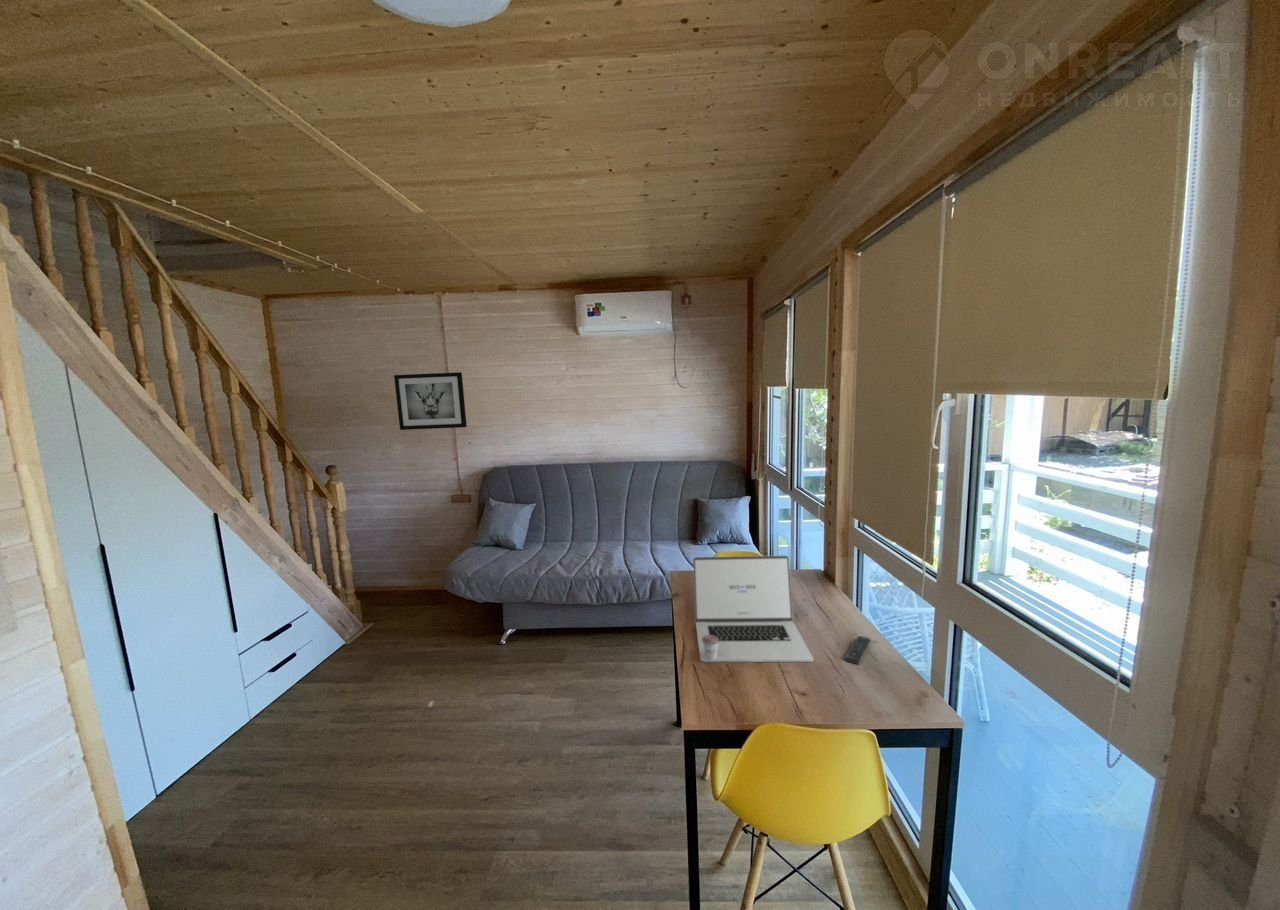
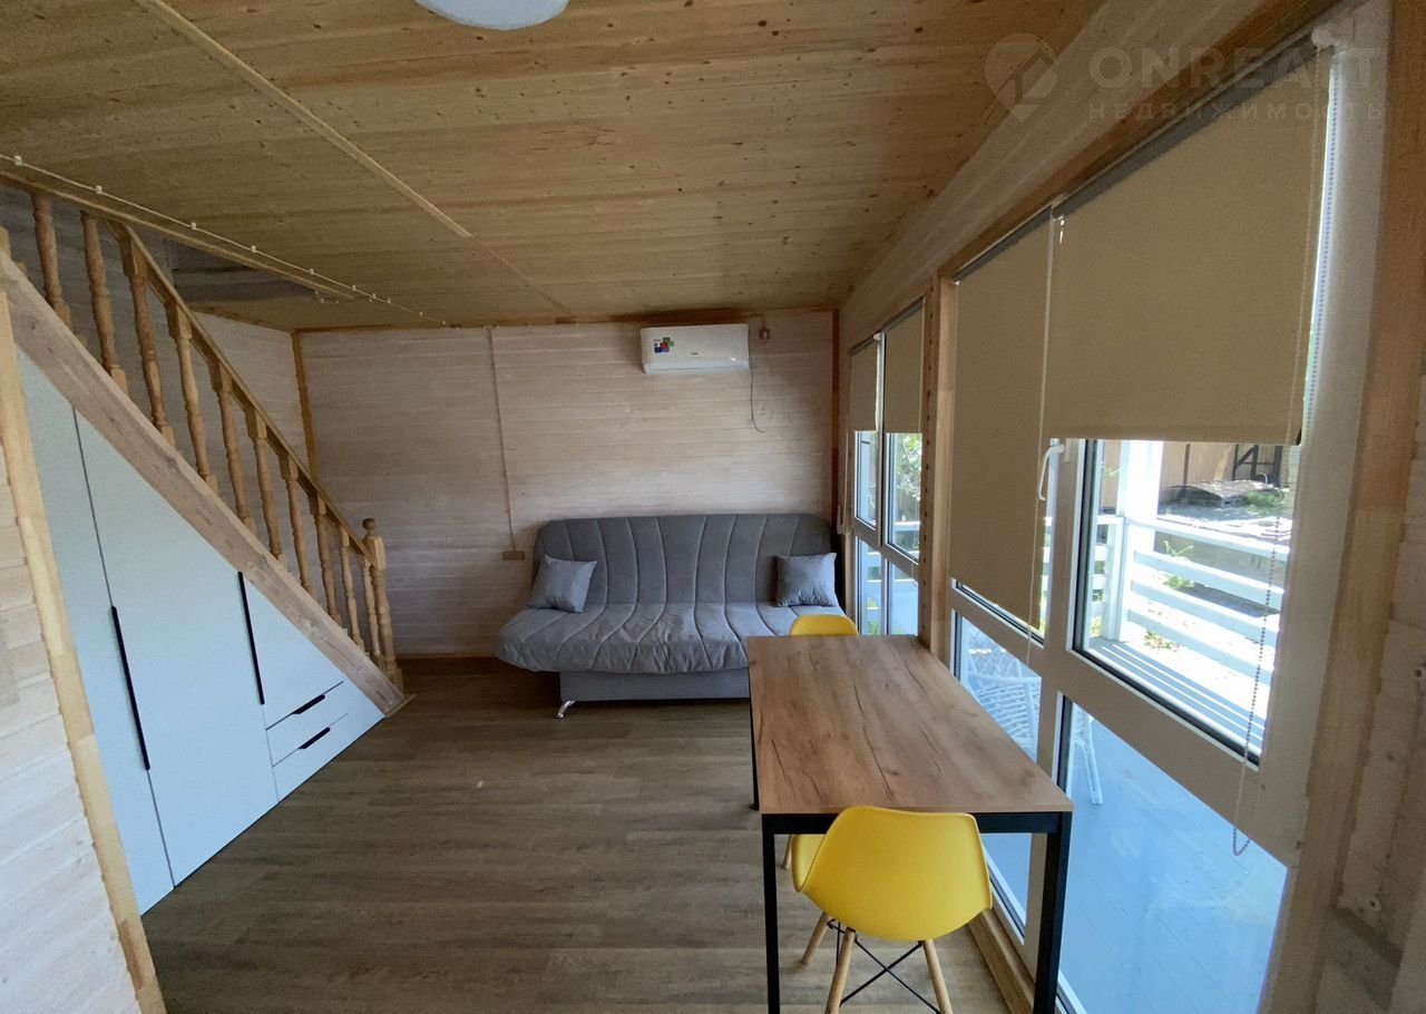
- laptop (748, 605)
- wall art (430, 401)
- remote control (858, 647)
